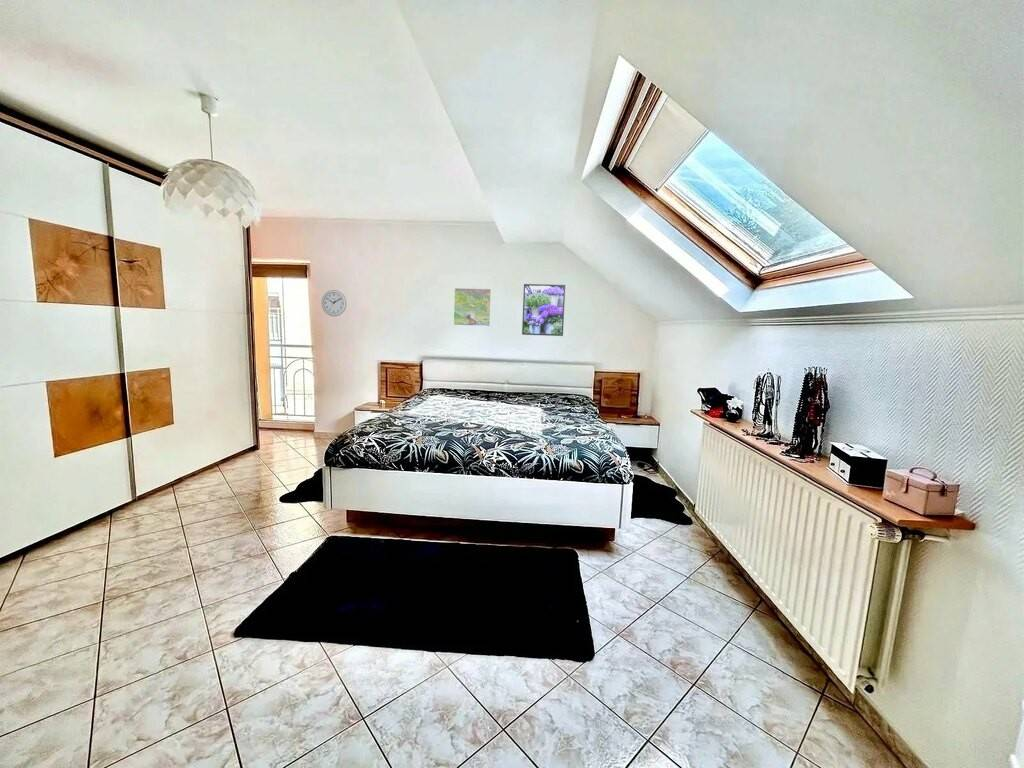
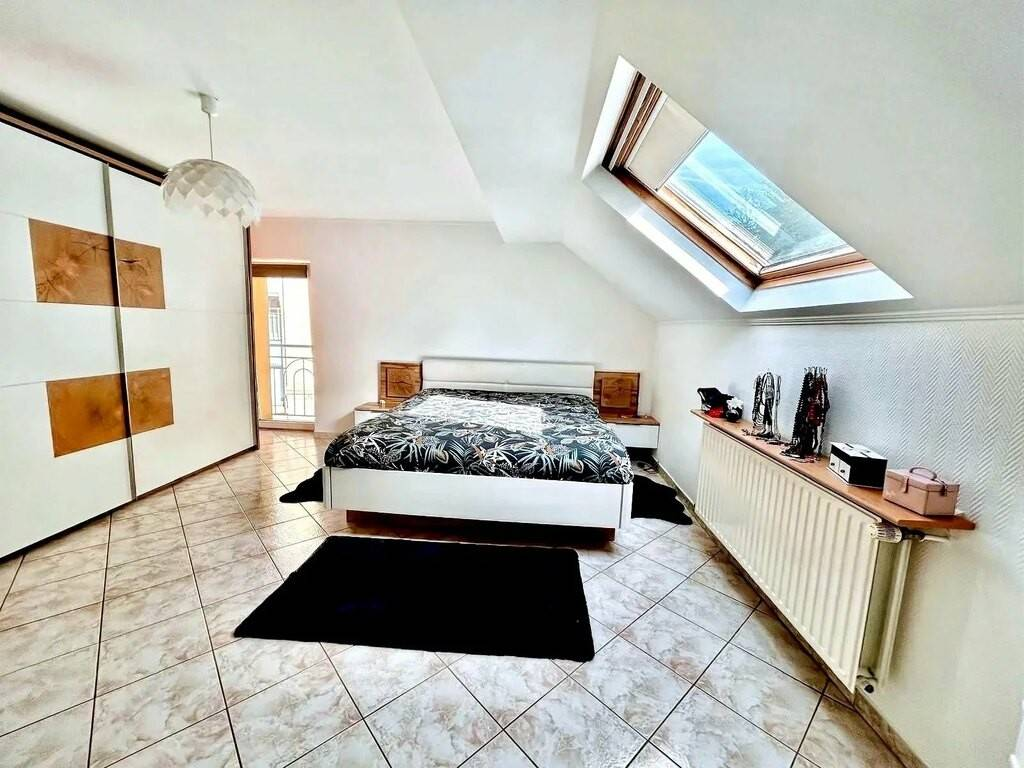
- wall clock (333, 303)
- topographical map (471, 306)
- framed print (543, 310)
